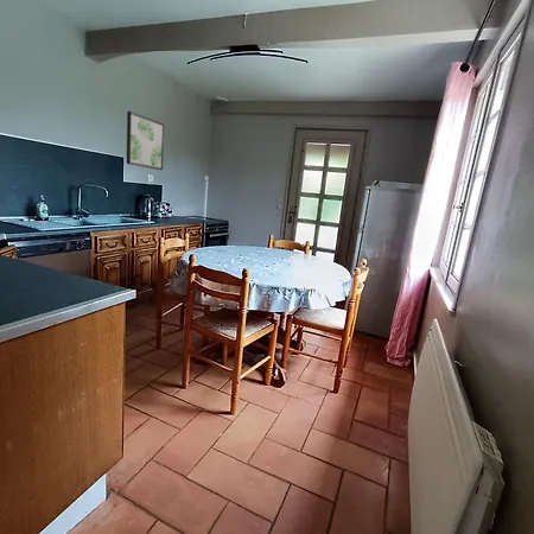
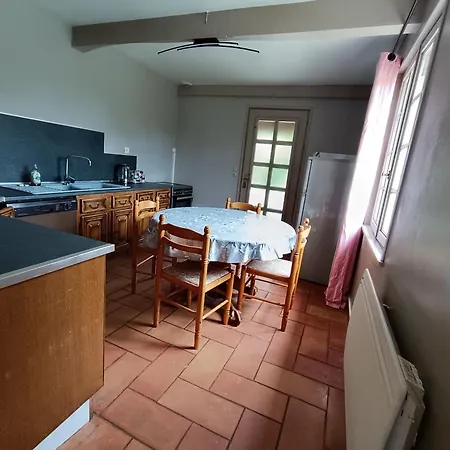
- wall art (146, 142)
